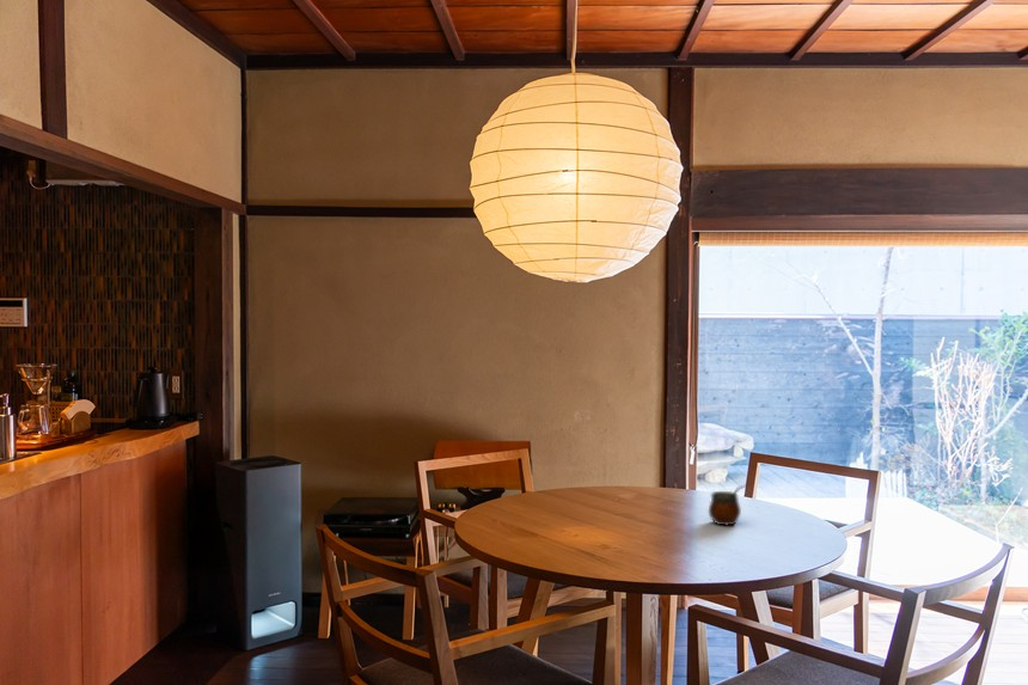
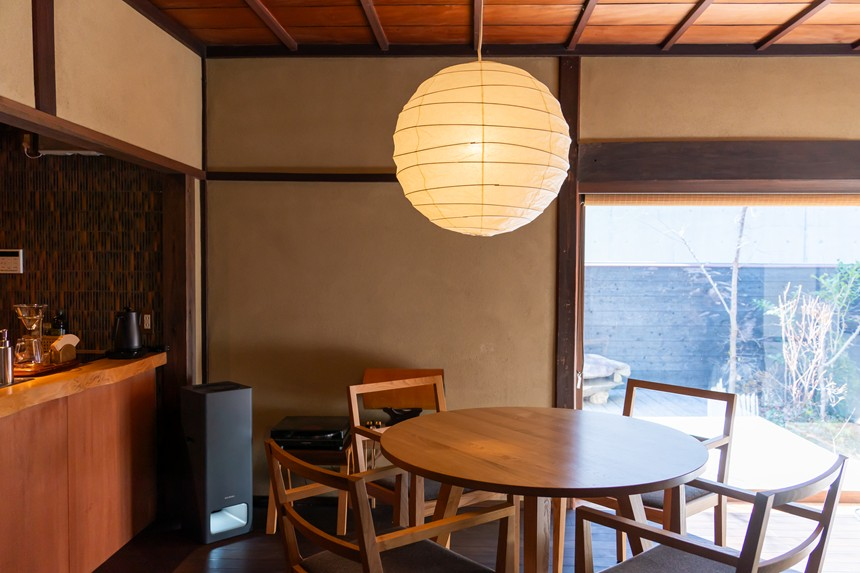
- gourd (729, 502)
